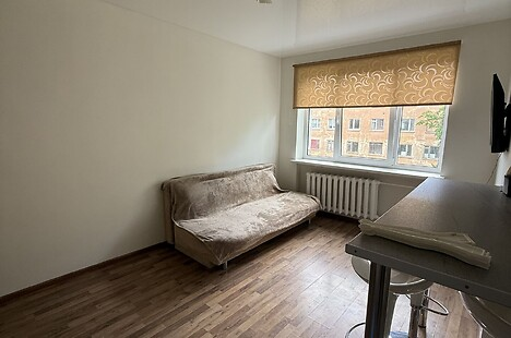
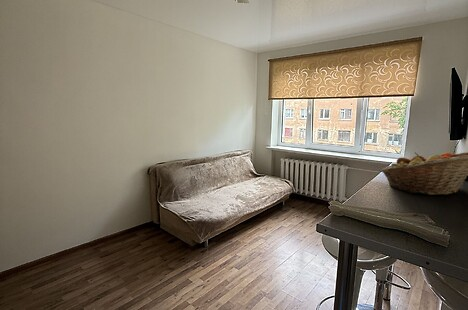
+ fruit basket (429, 168)
